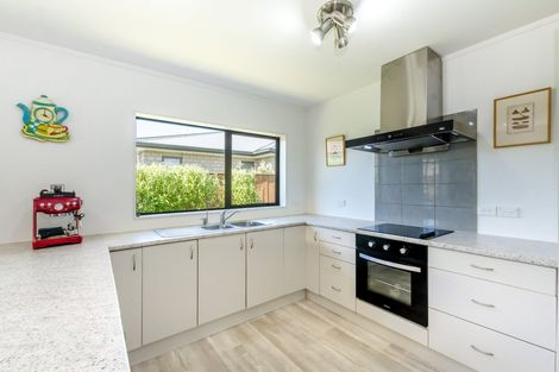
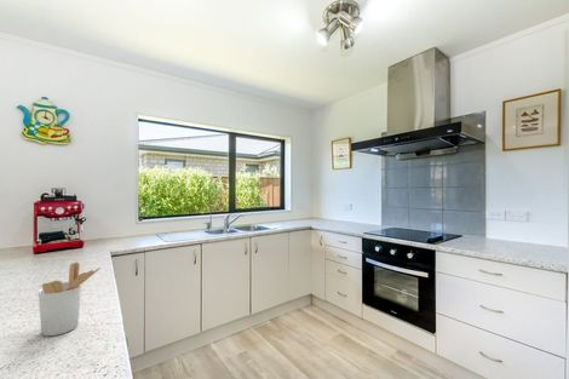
+ utensil holder (69, 297)
